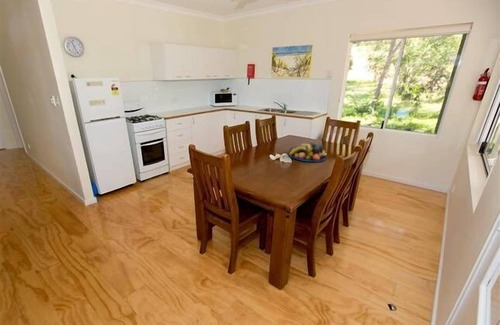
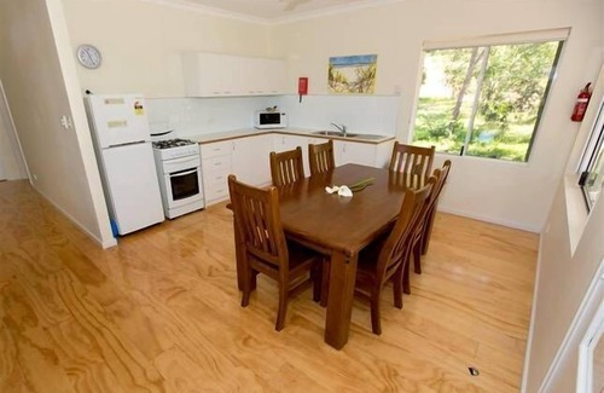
- fruit bowl (308, 149)
